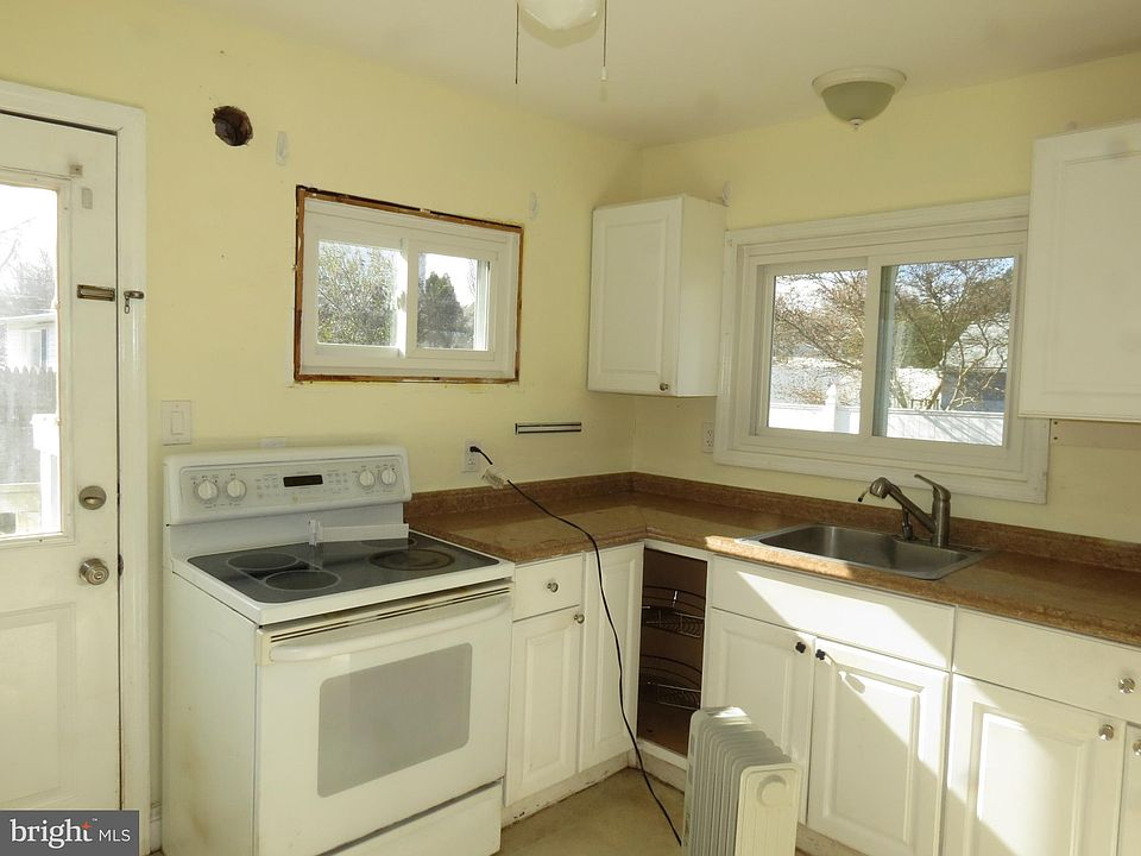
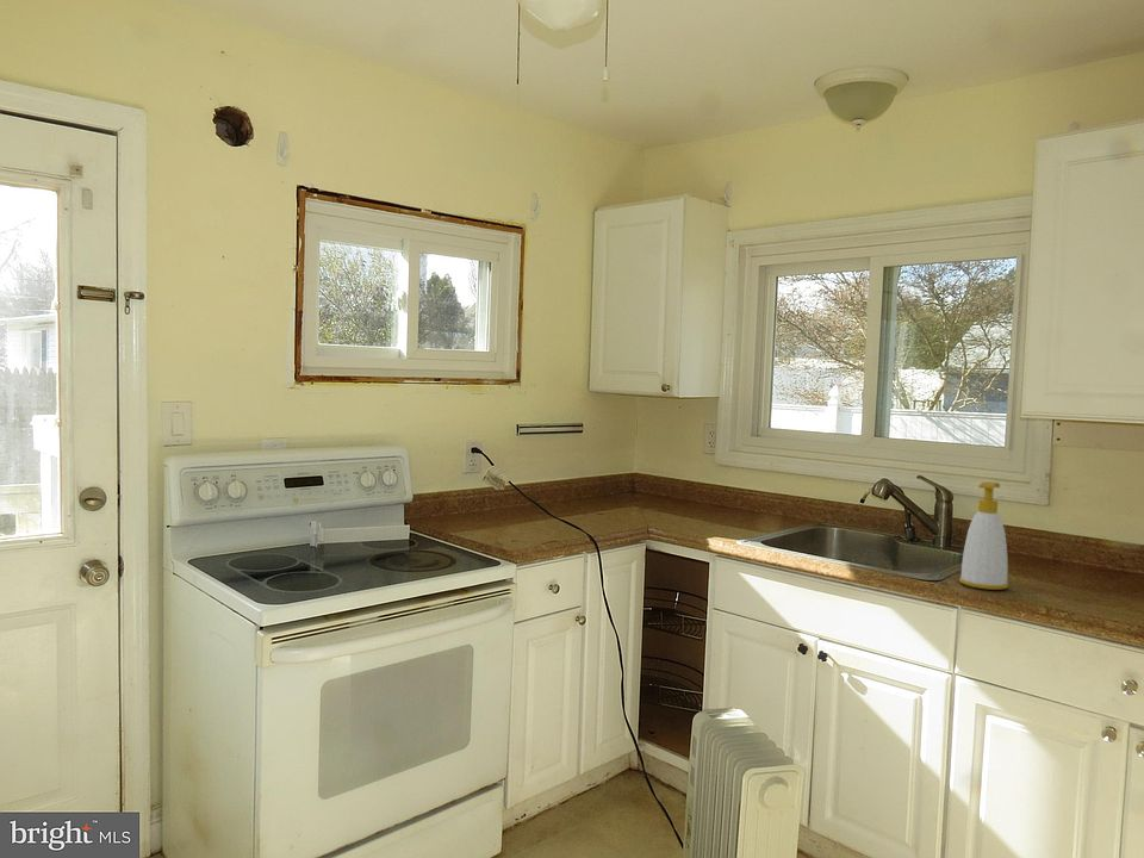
+ soap bottle (986, 534)
